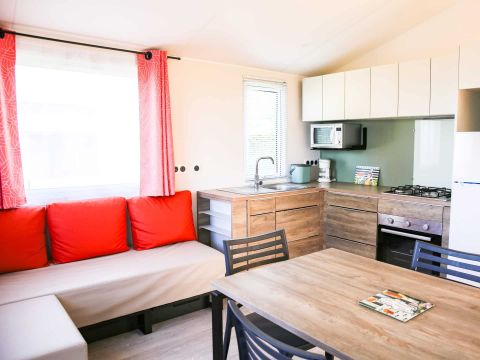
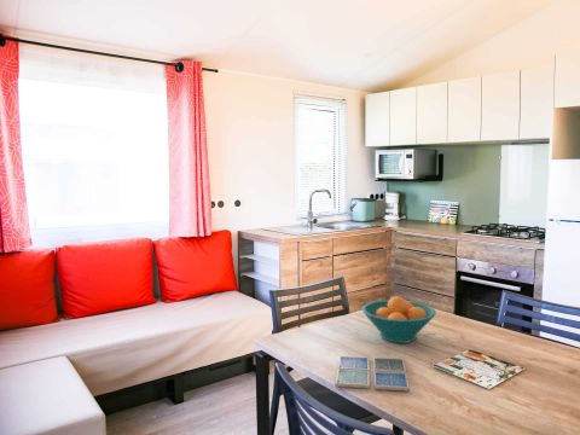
+ fruit bowl (398, 317)
+ drink coaster (369, 371)
